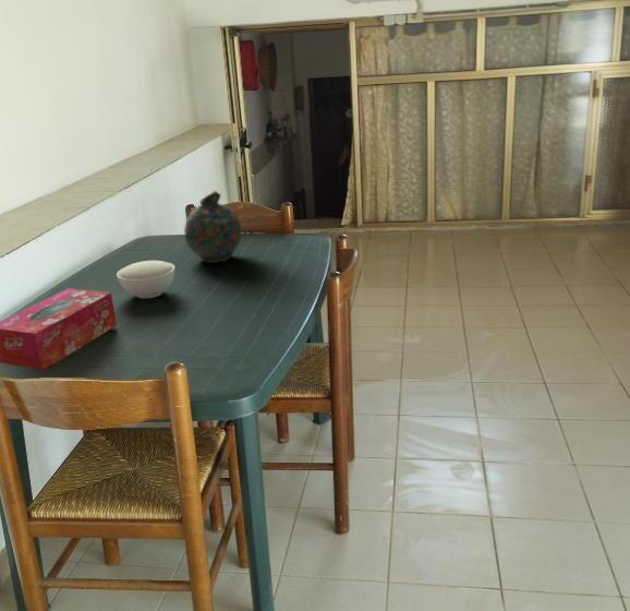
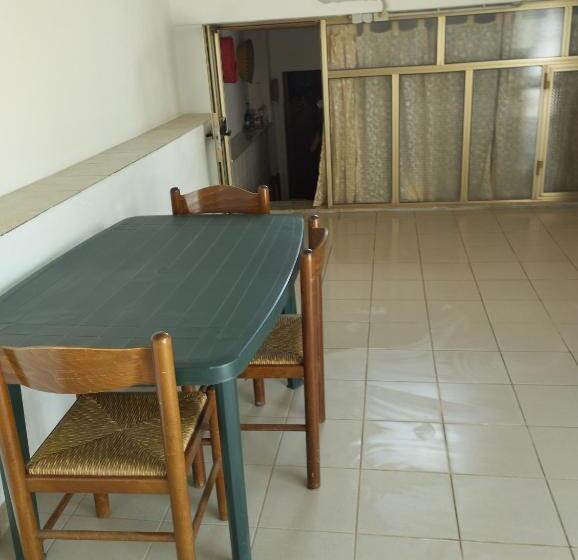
- snuff bottle (211, 226)
- tissue box (56, 326)
- bowl (147, 278)
